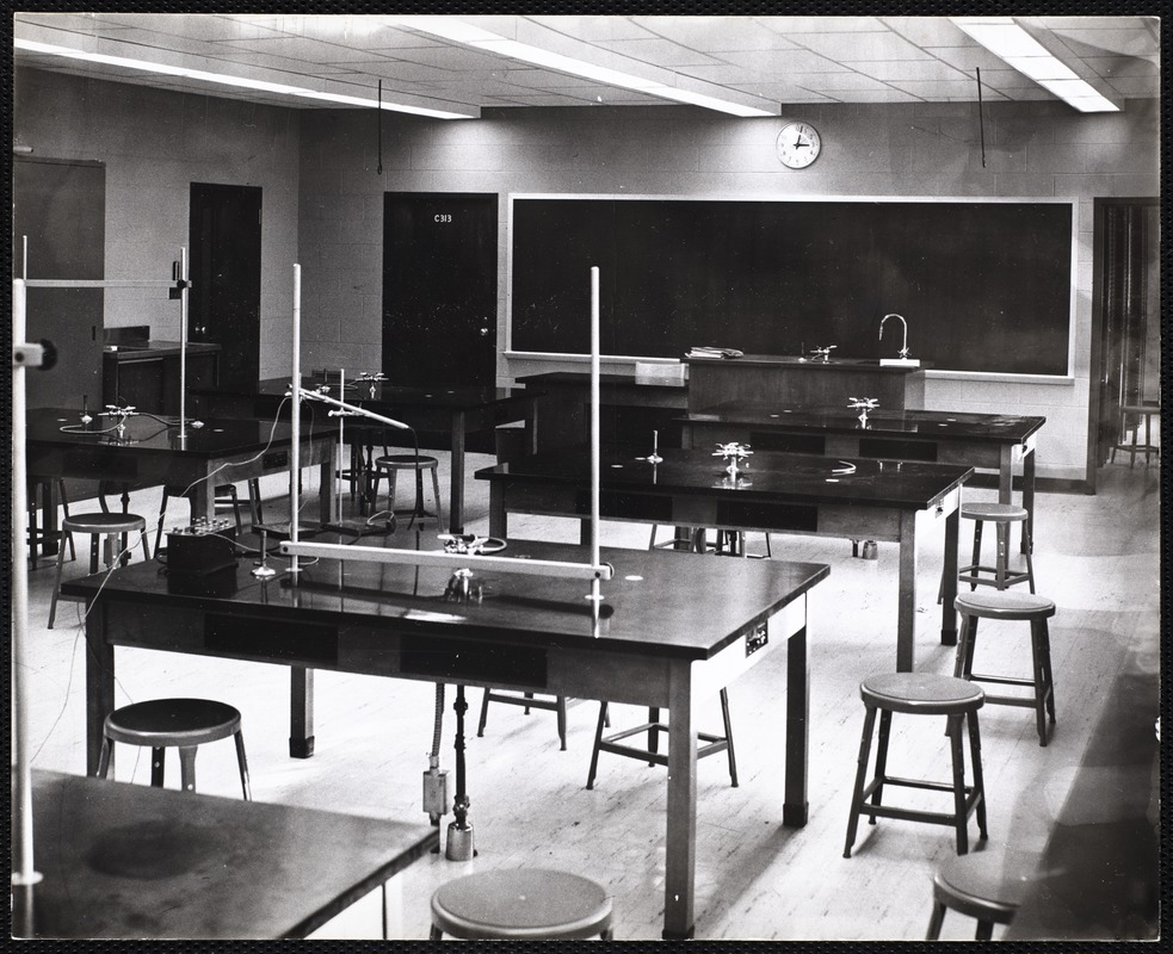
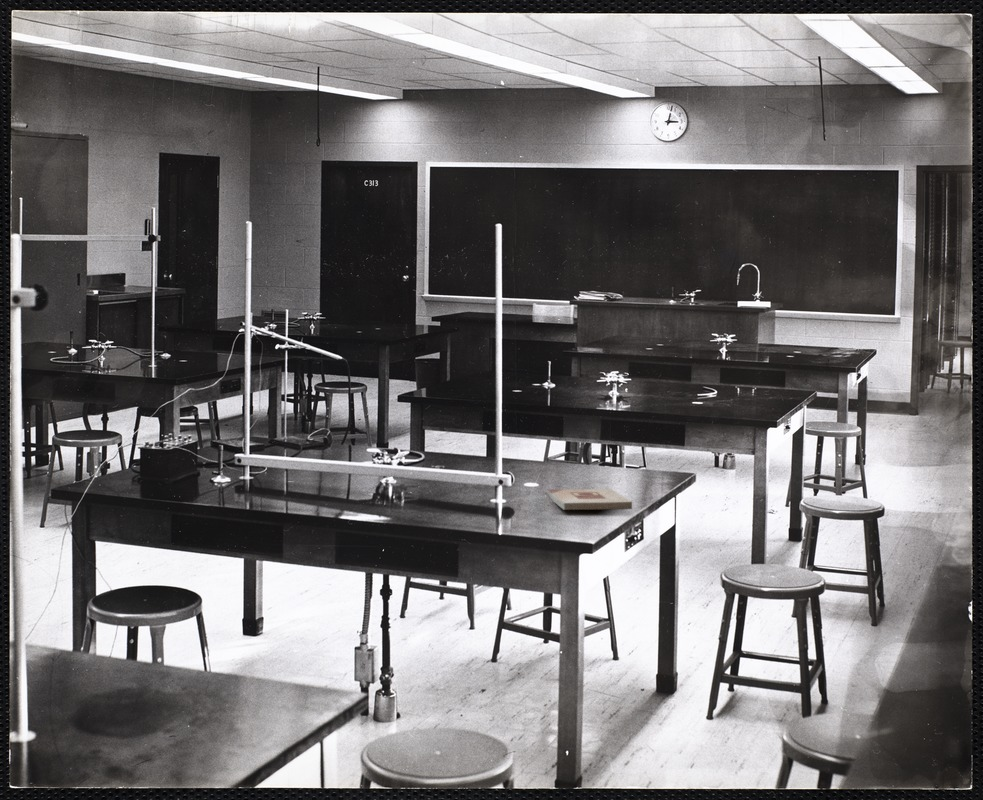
+ wooden plaque (588, 498)
